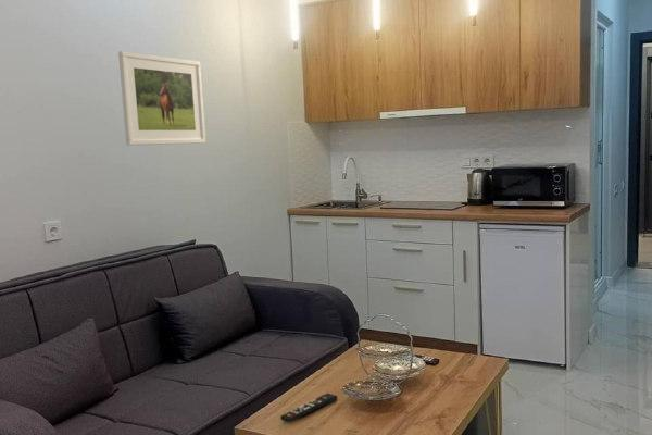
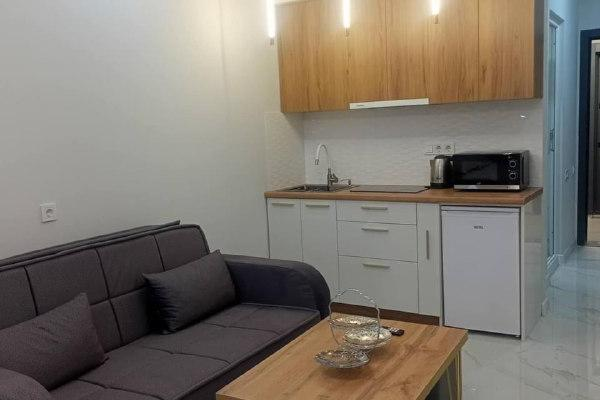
- remote control (310, 407)
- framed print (165, 100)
